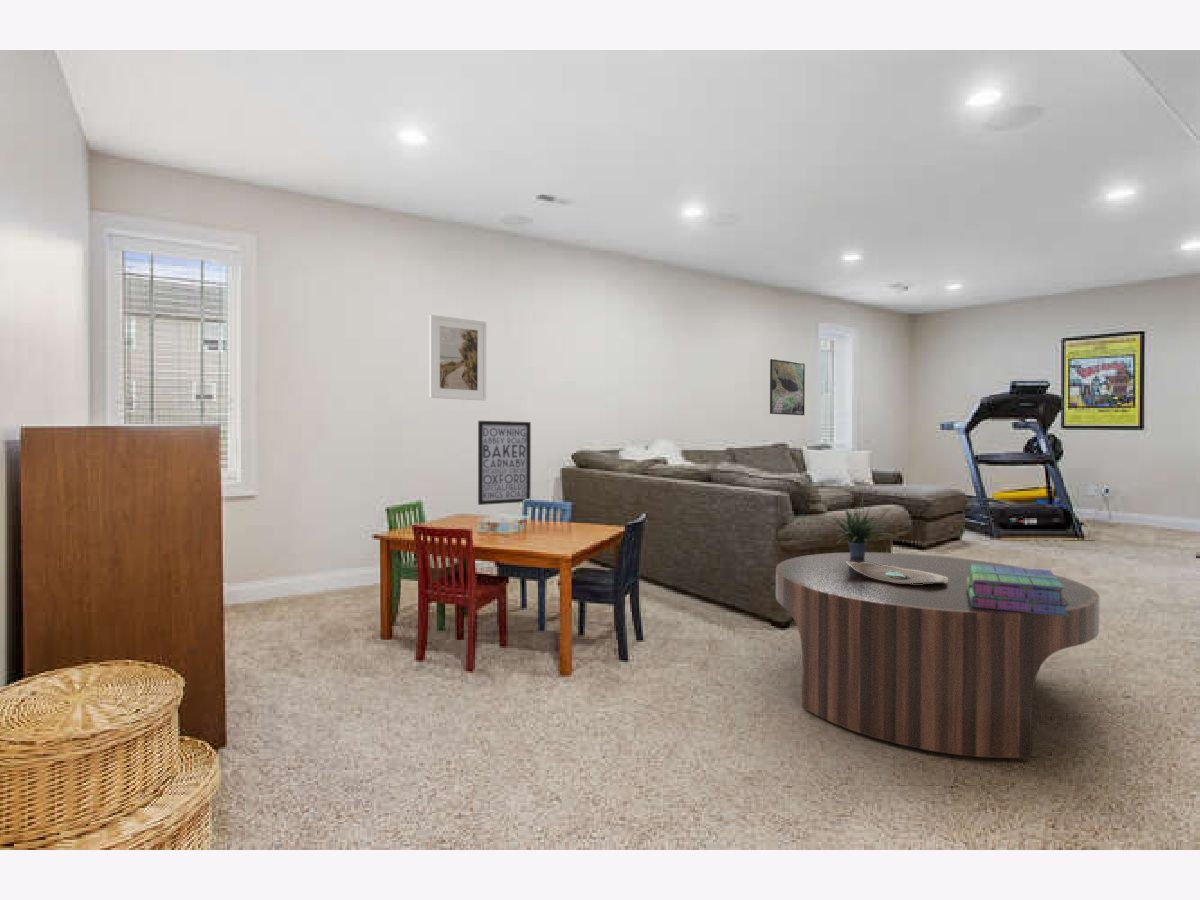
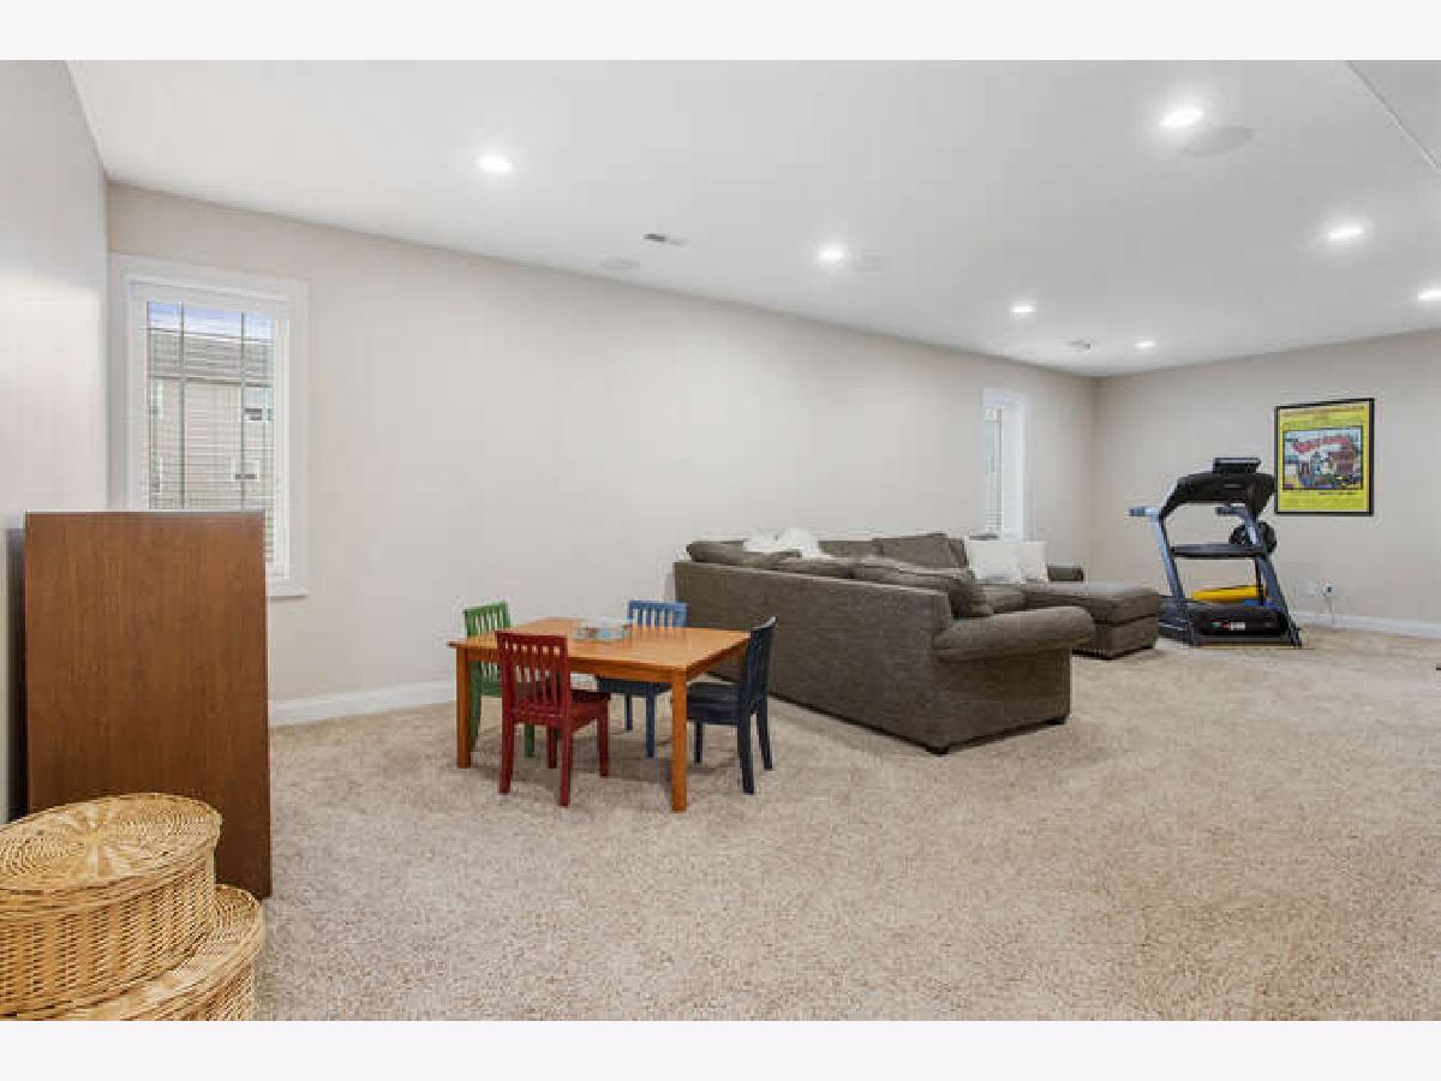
- coffee table (920, 632)
- wall art (505, 462)
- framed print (458, 358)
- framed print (787, 387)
- decorative bowl (897, 570)
- potted plant (861, 525)
- stack of books (1012, 586)
